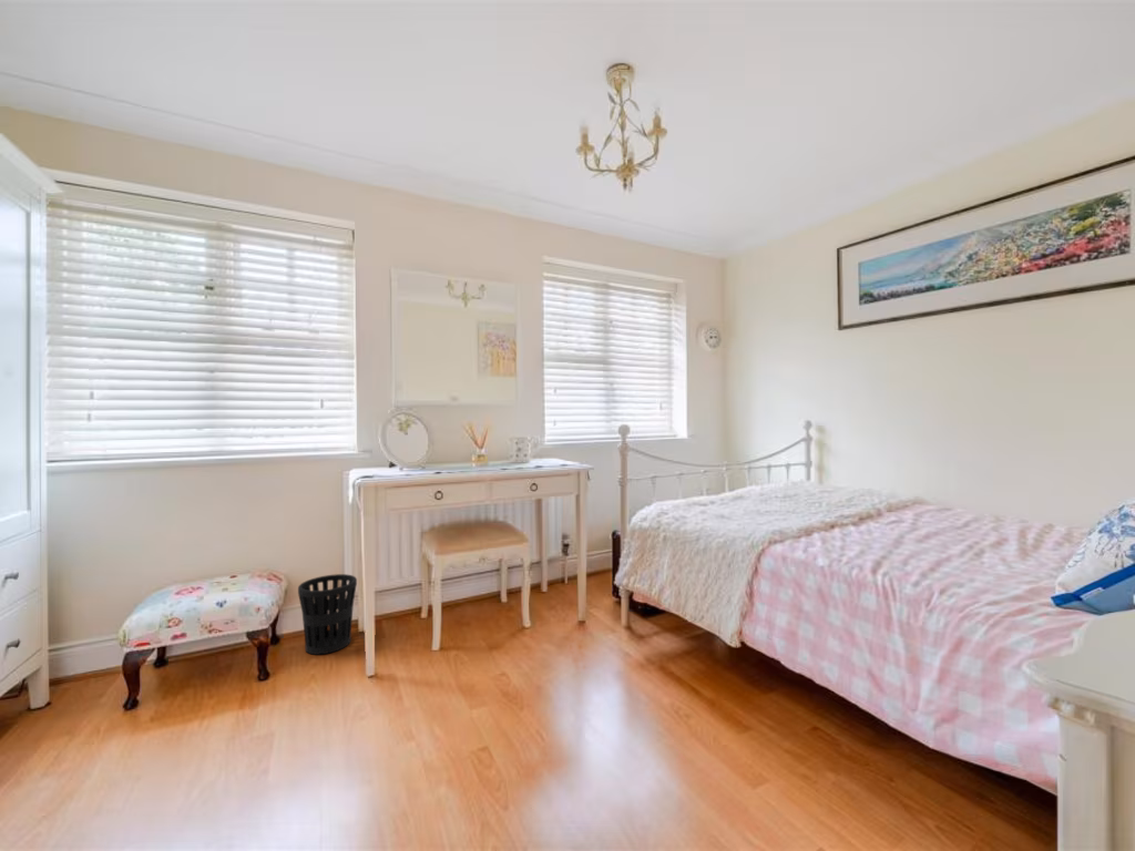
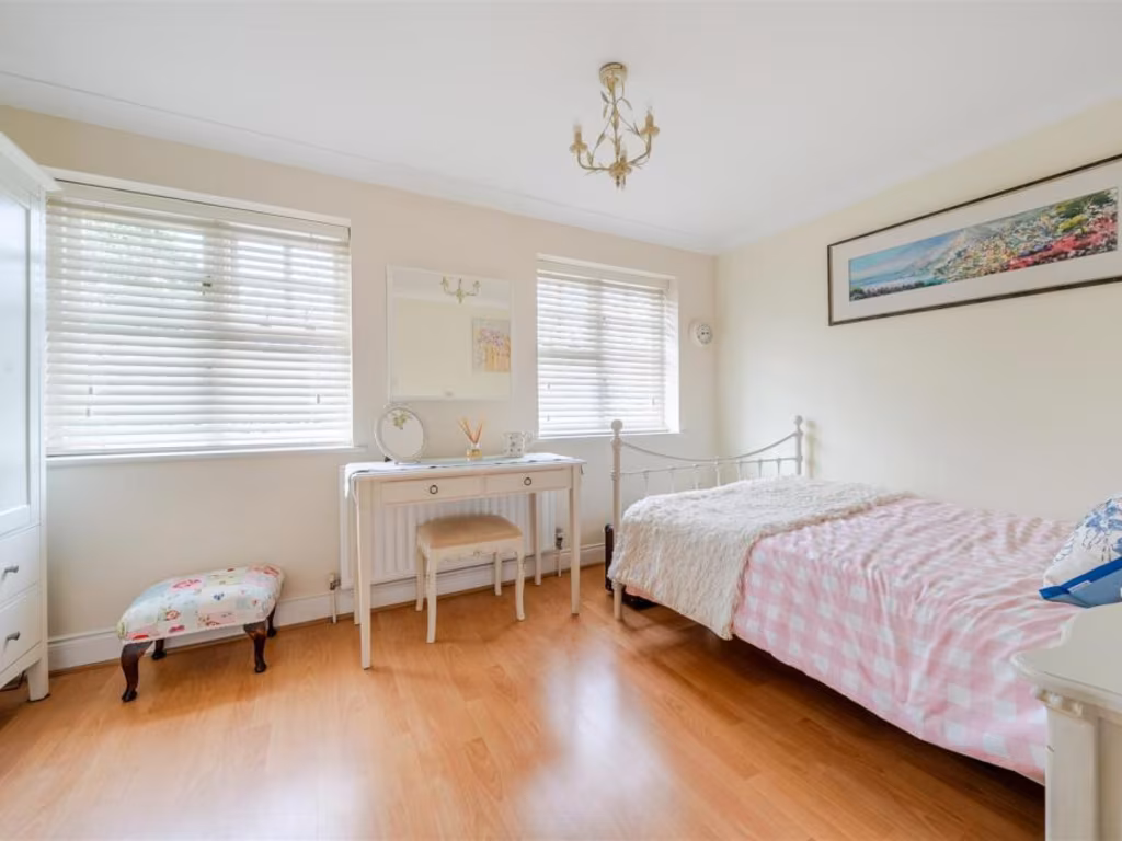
- wastebasket (328, 613)
